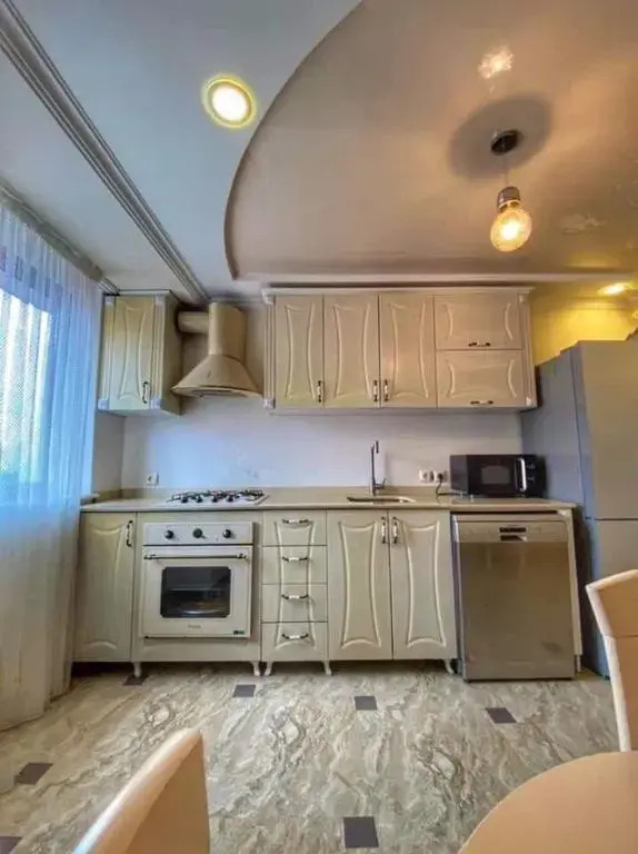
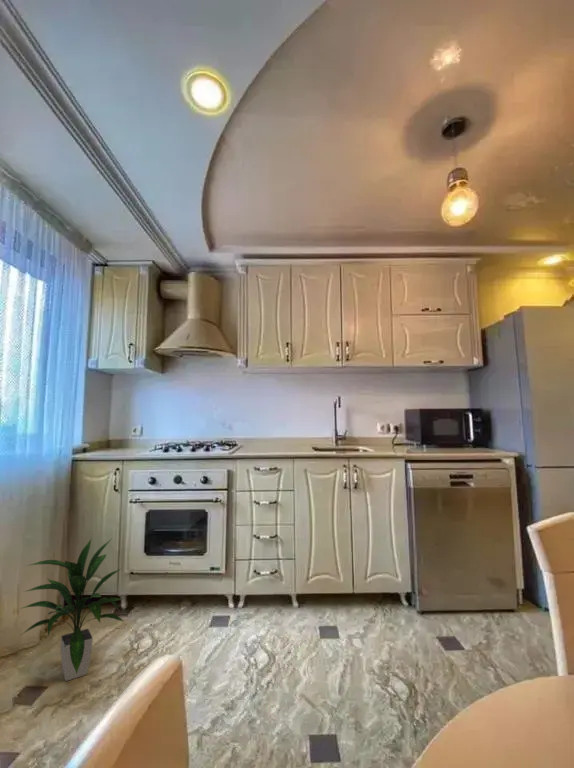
+ indoor plant (76, 607)
